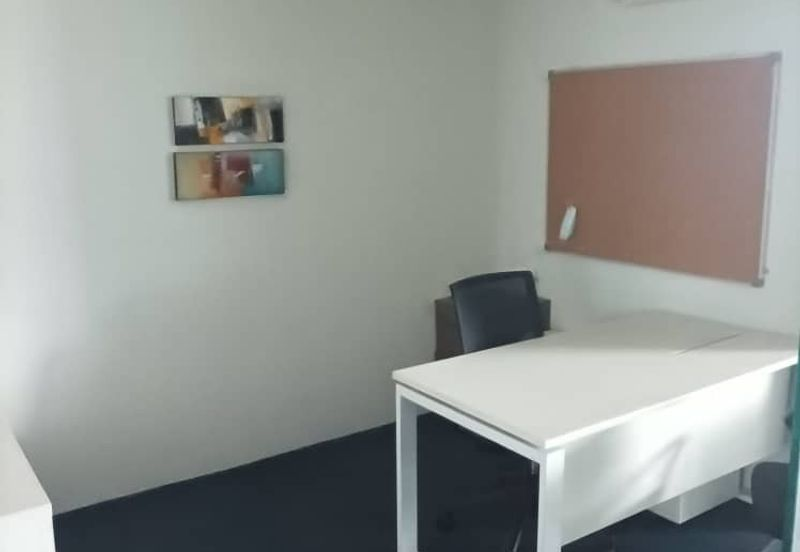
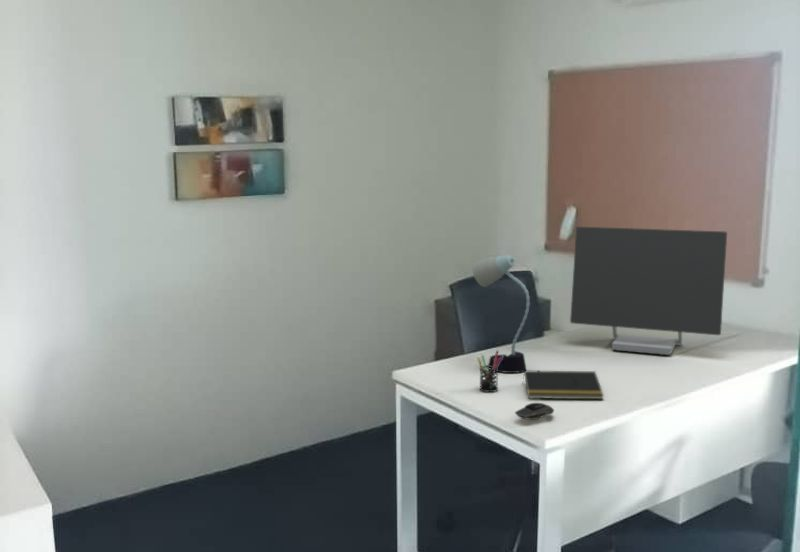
+ notepad (562, 384)
+ desk lamp (523, 318)
+ computer mouse (534, 411)
+ pen holder (488, 370)
+ computer monitor (646, 288)
